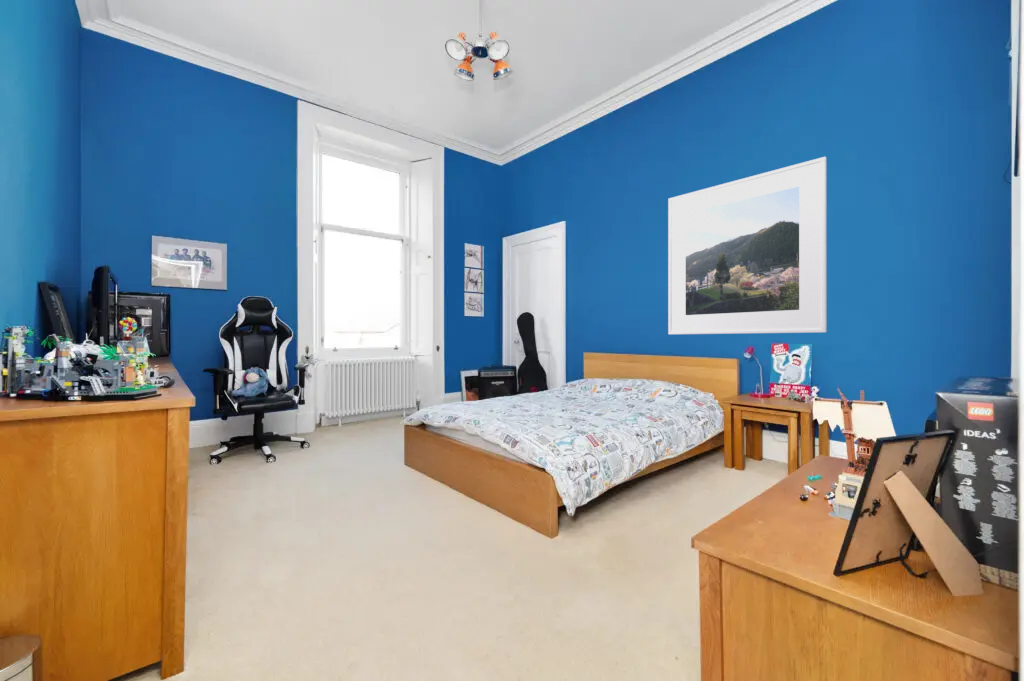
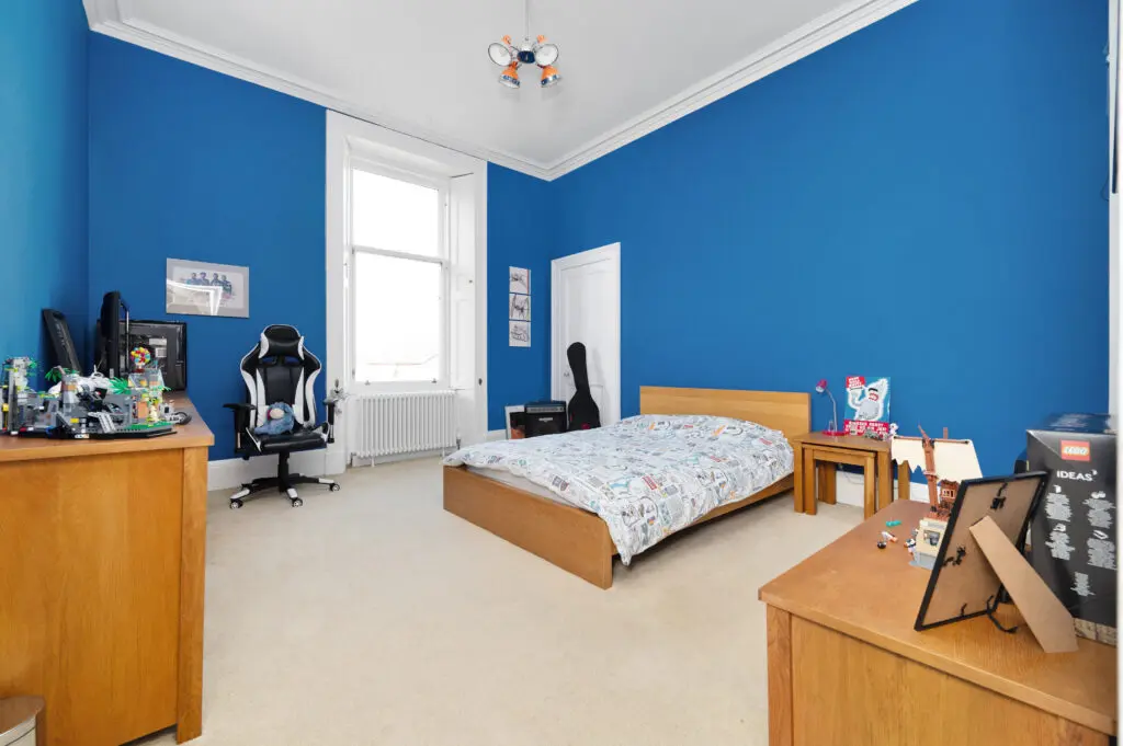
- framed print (737, 256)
